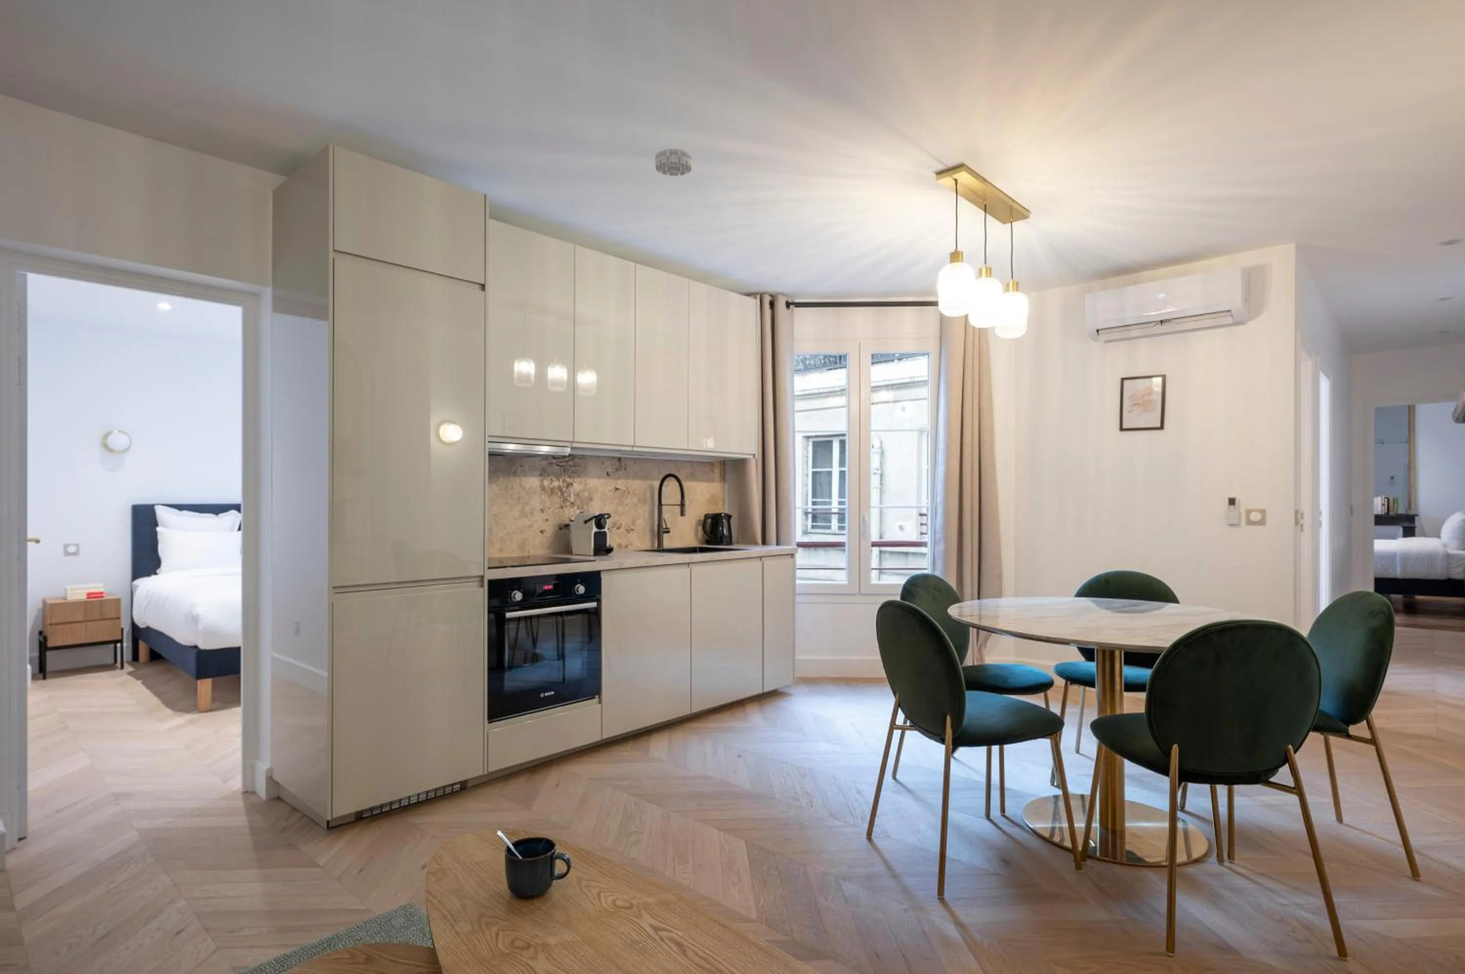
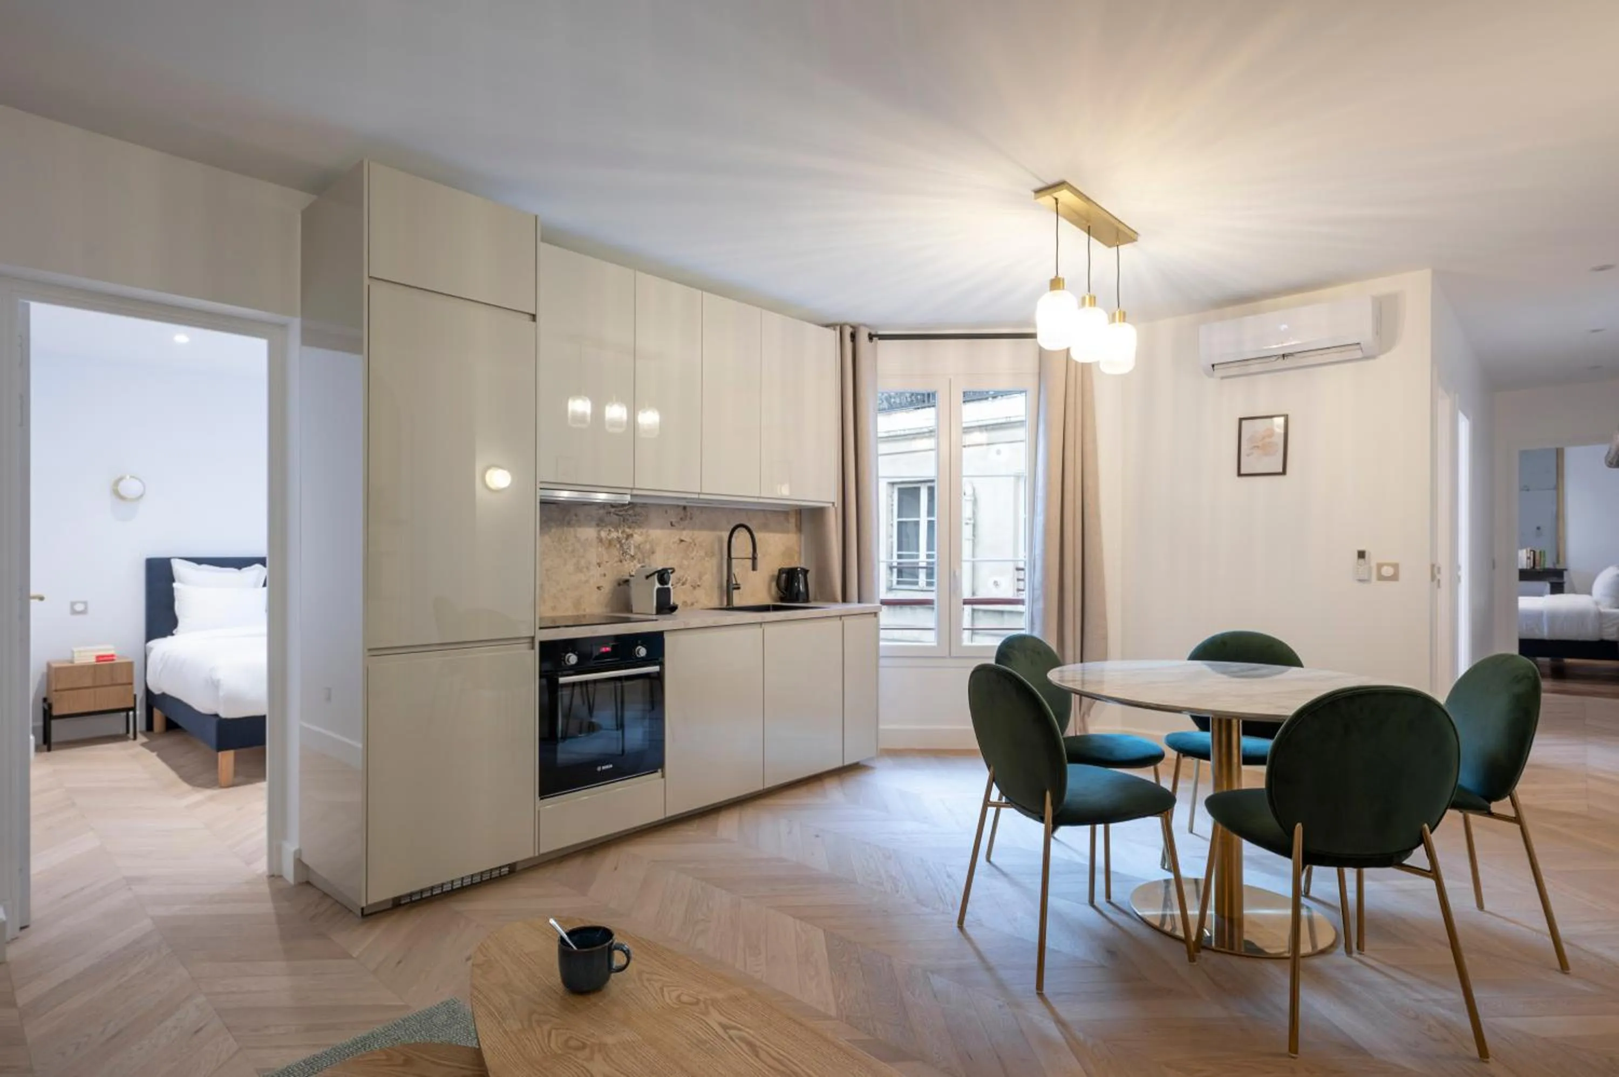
- smoke detector (673, 162)
